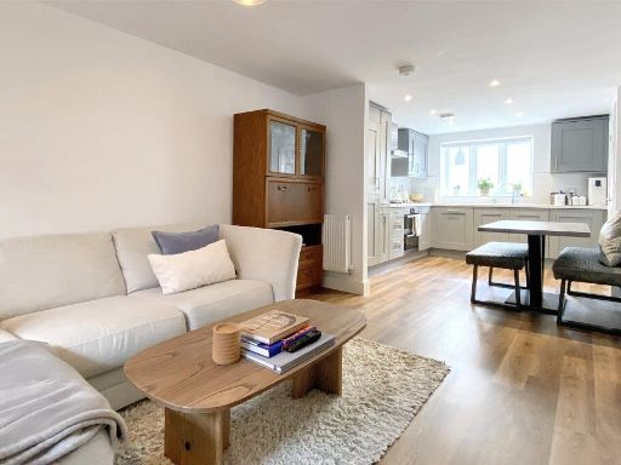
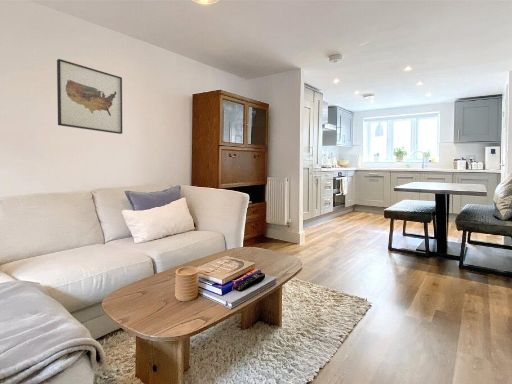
+ wall art (92, 99)
